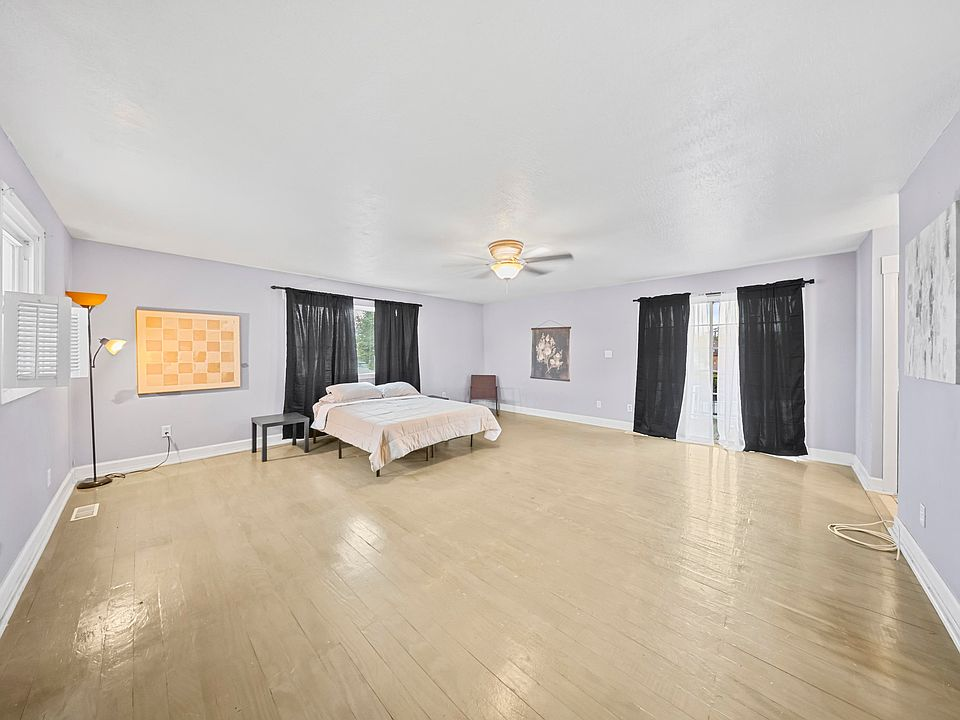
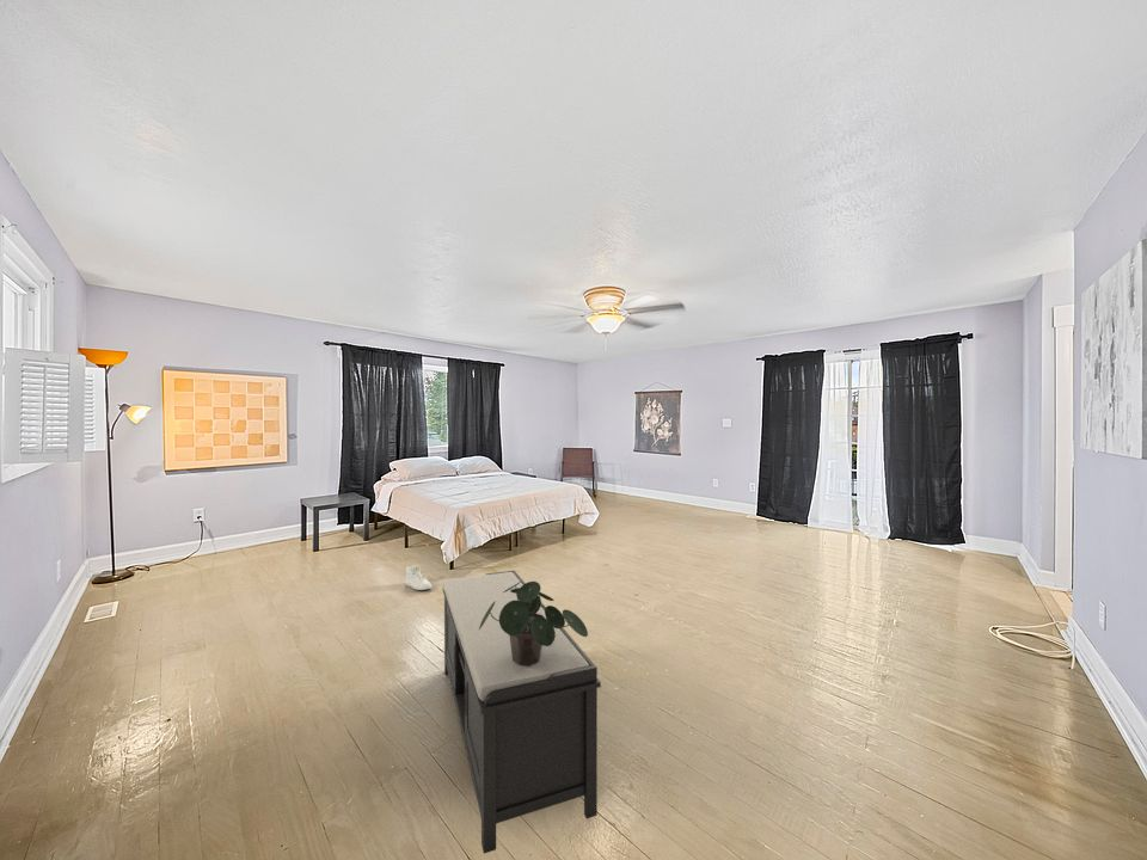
+ potted plant (529, 618)
+ sneaker (417, 576)
+ bench (503, 669)
